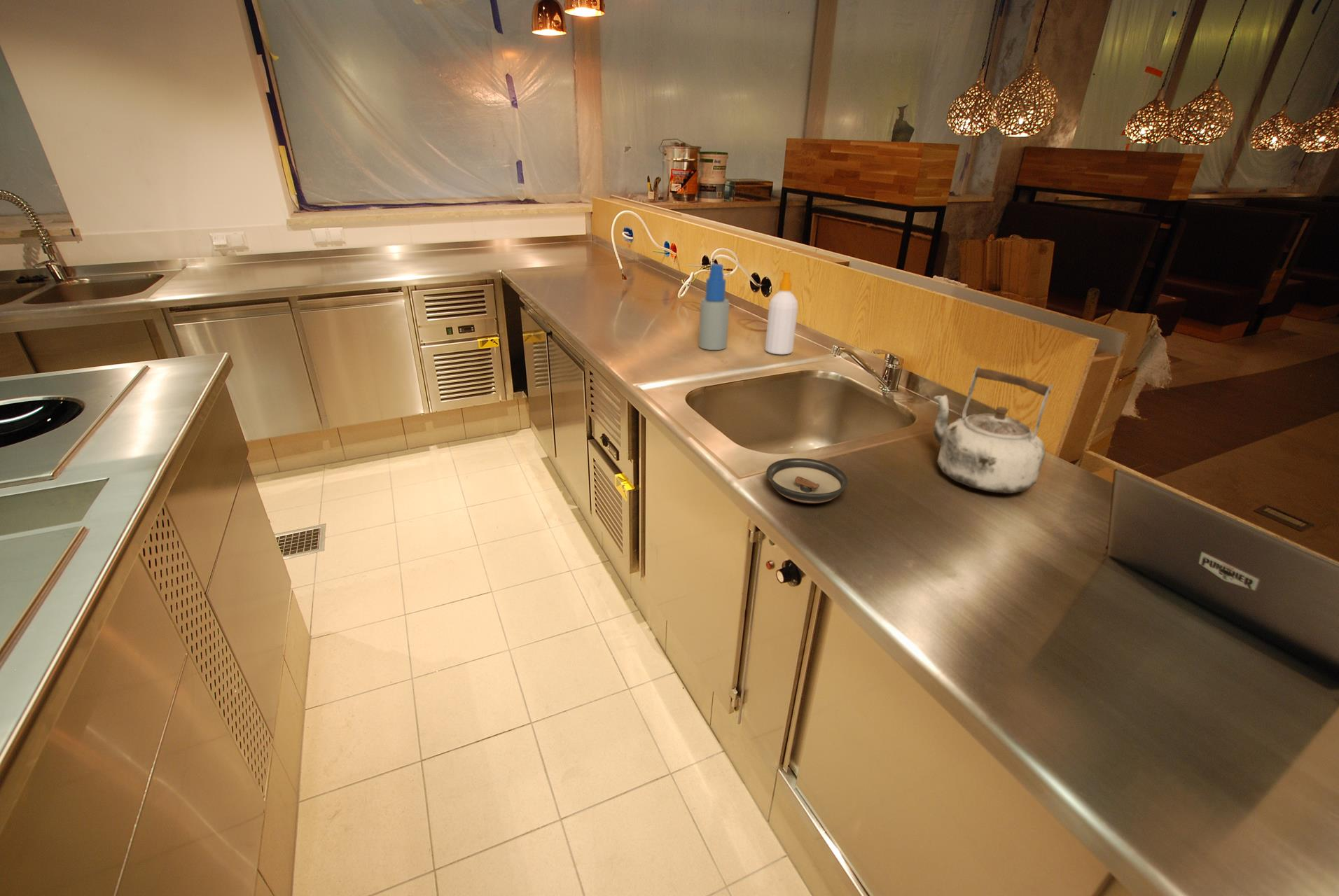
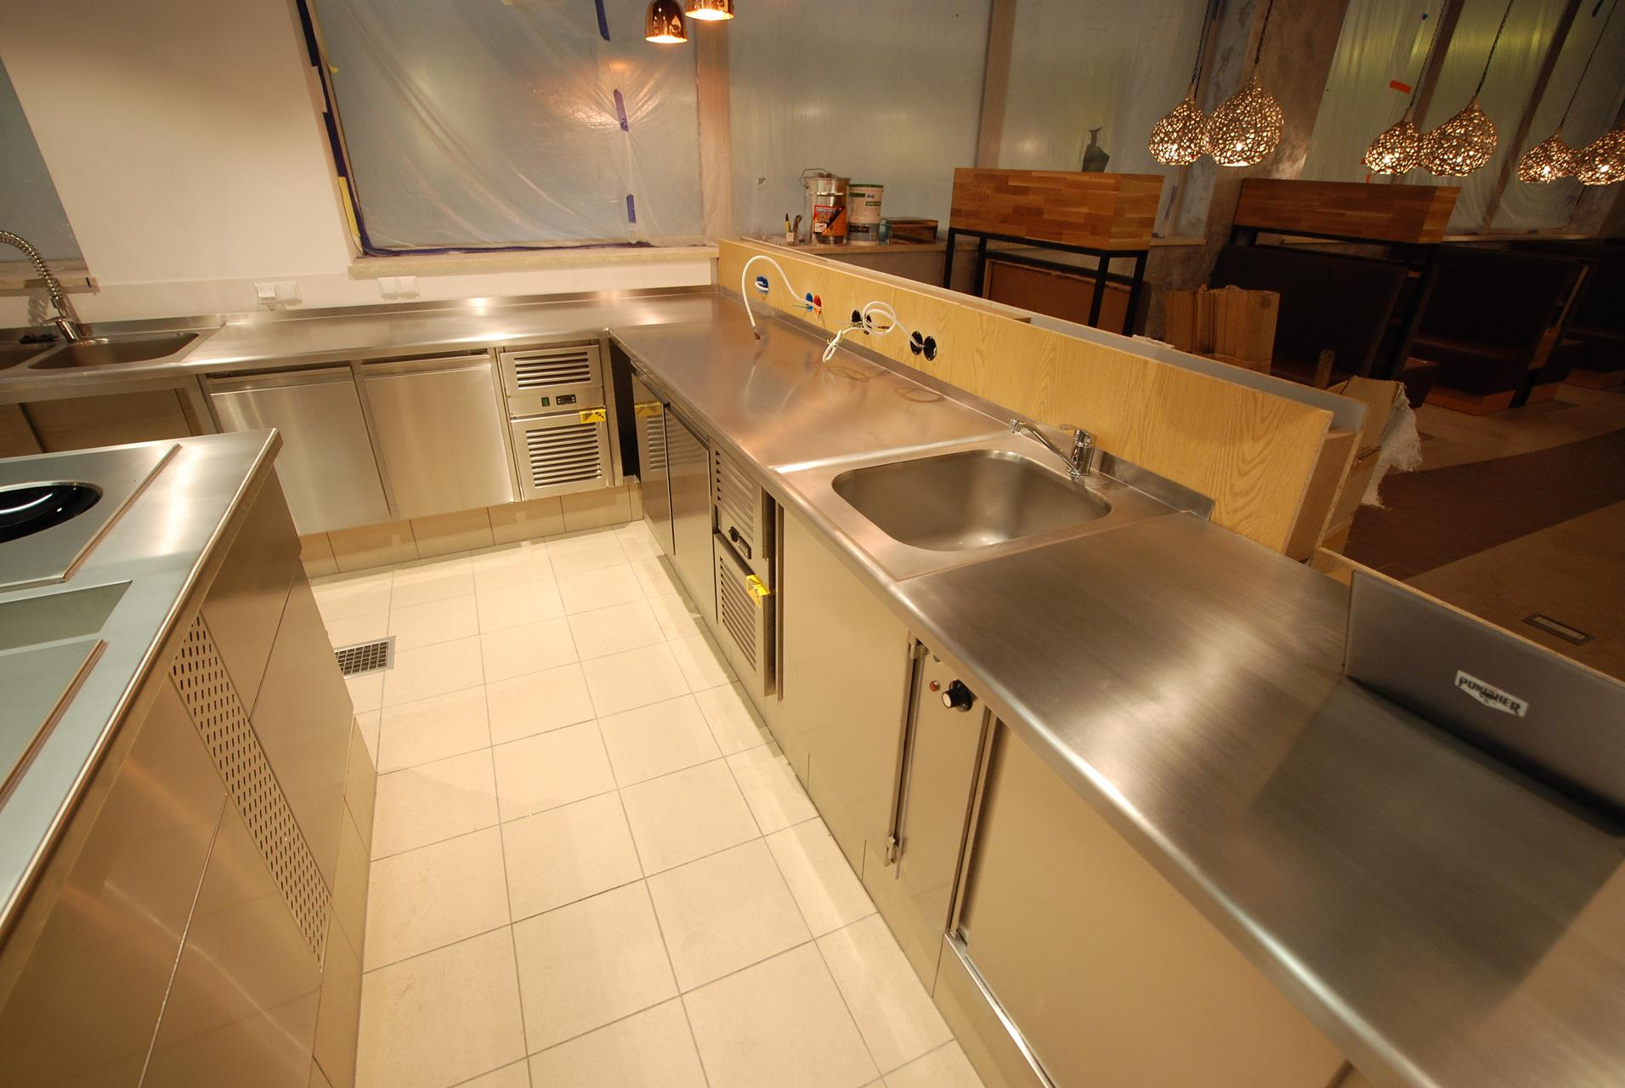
- soap bottle (782, 312)
- saucer (805, 484)
- spray bottle (714, 306)
- kettle (985, 424)
